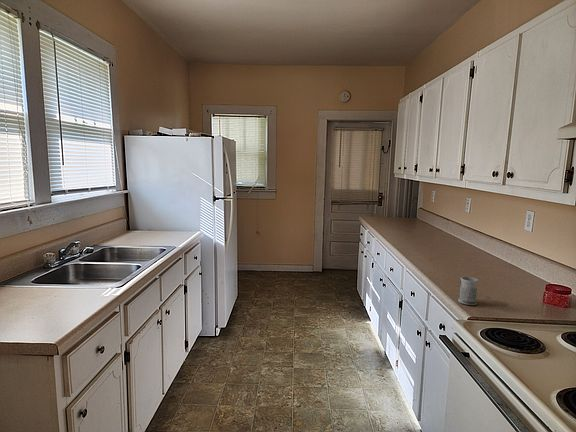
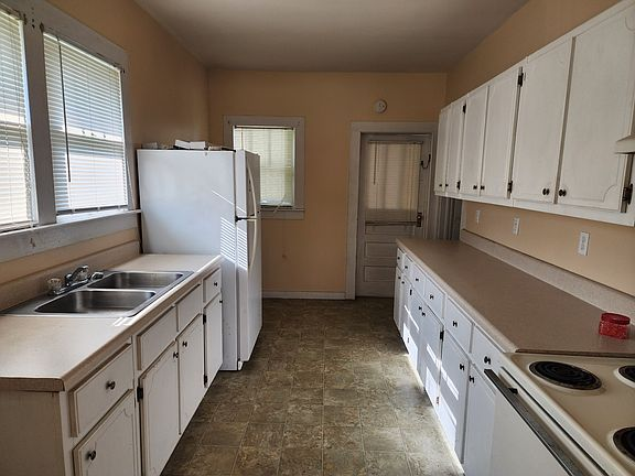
- mug (466, 288)
